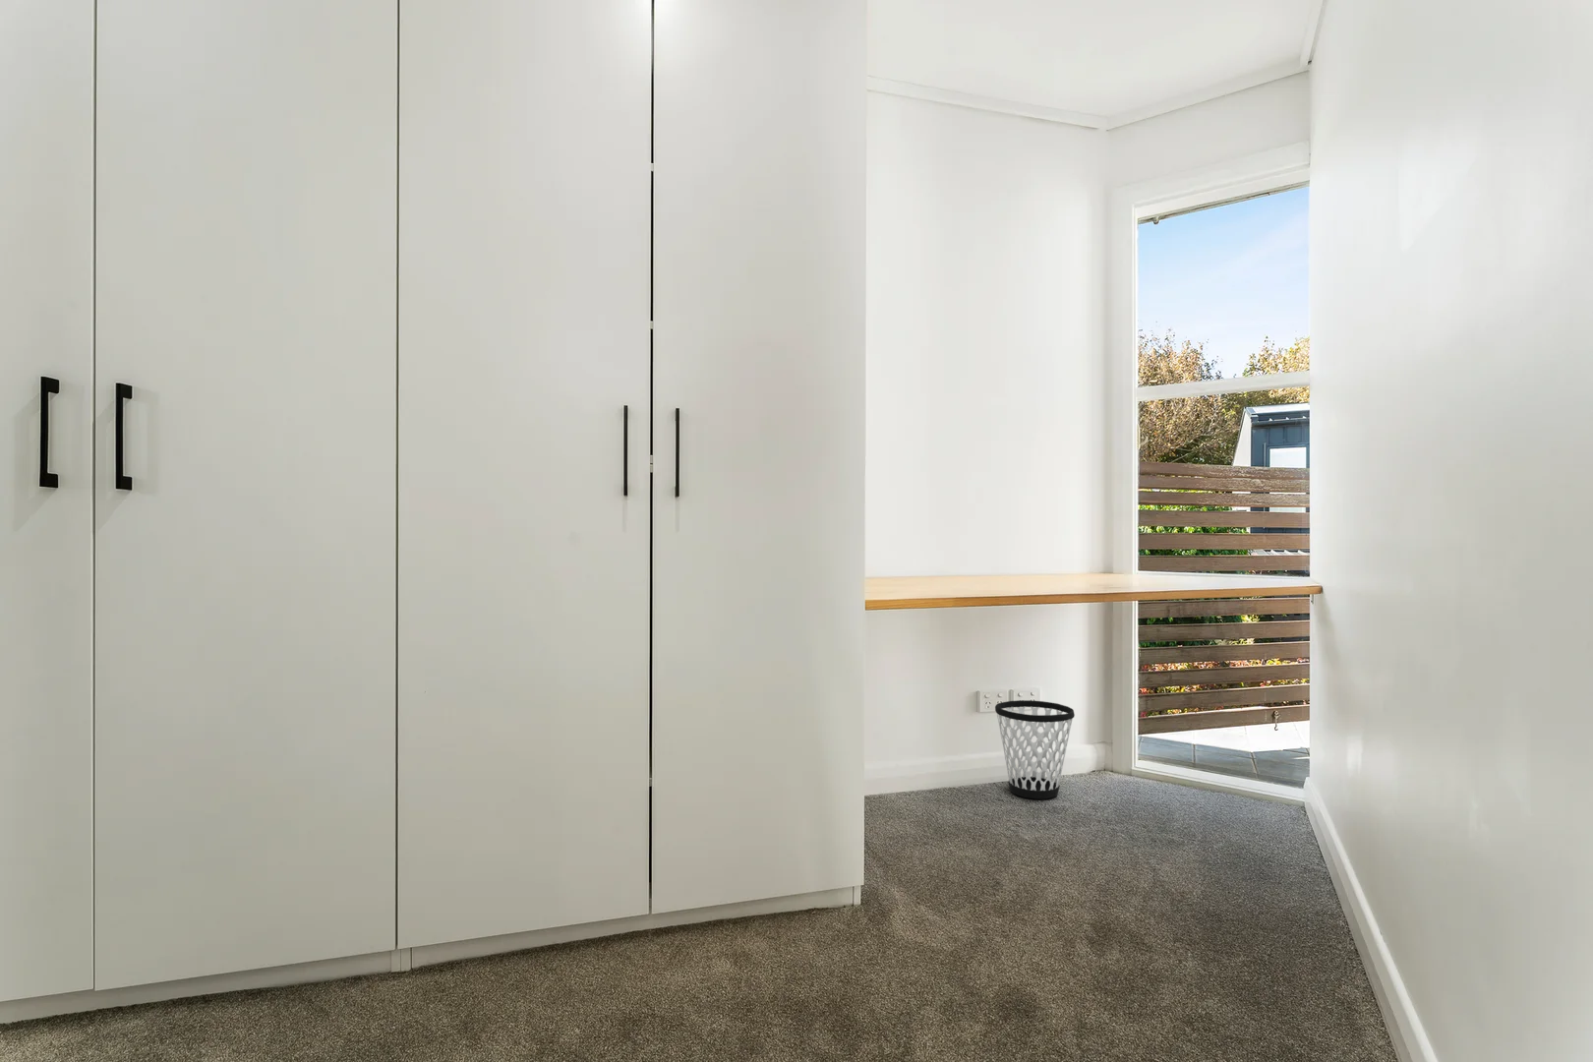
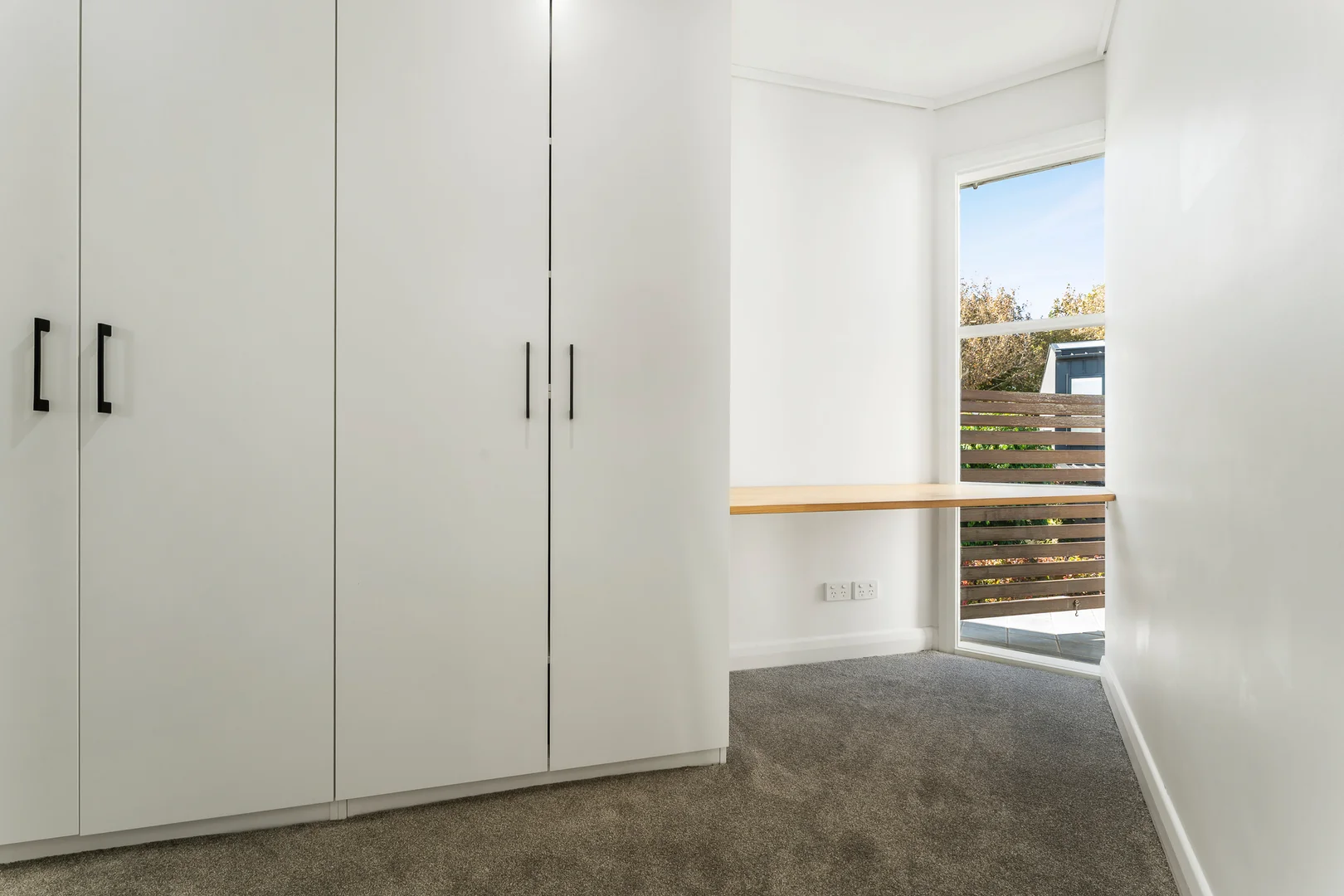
- wastebasket (1034, 749)
